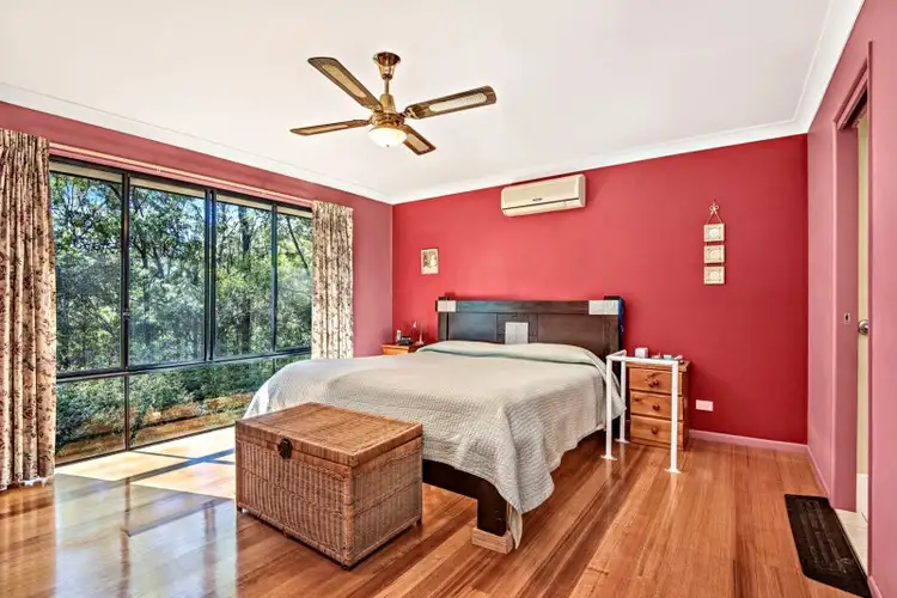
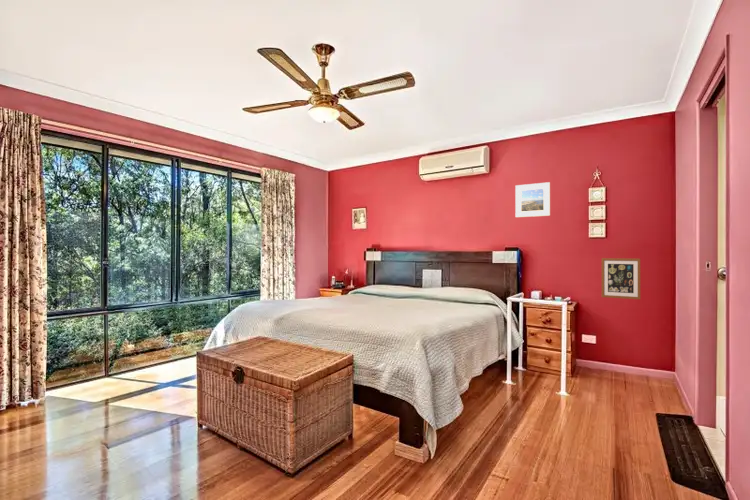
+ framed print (532, 200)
+ wall art (620, 278)
